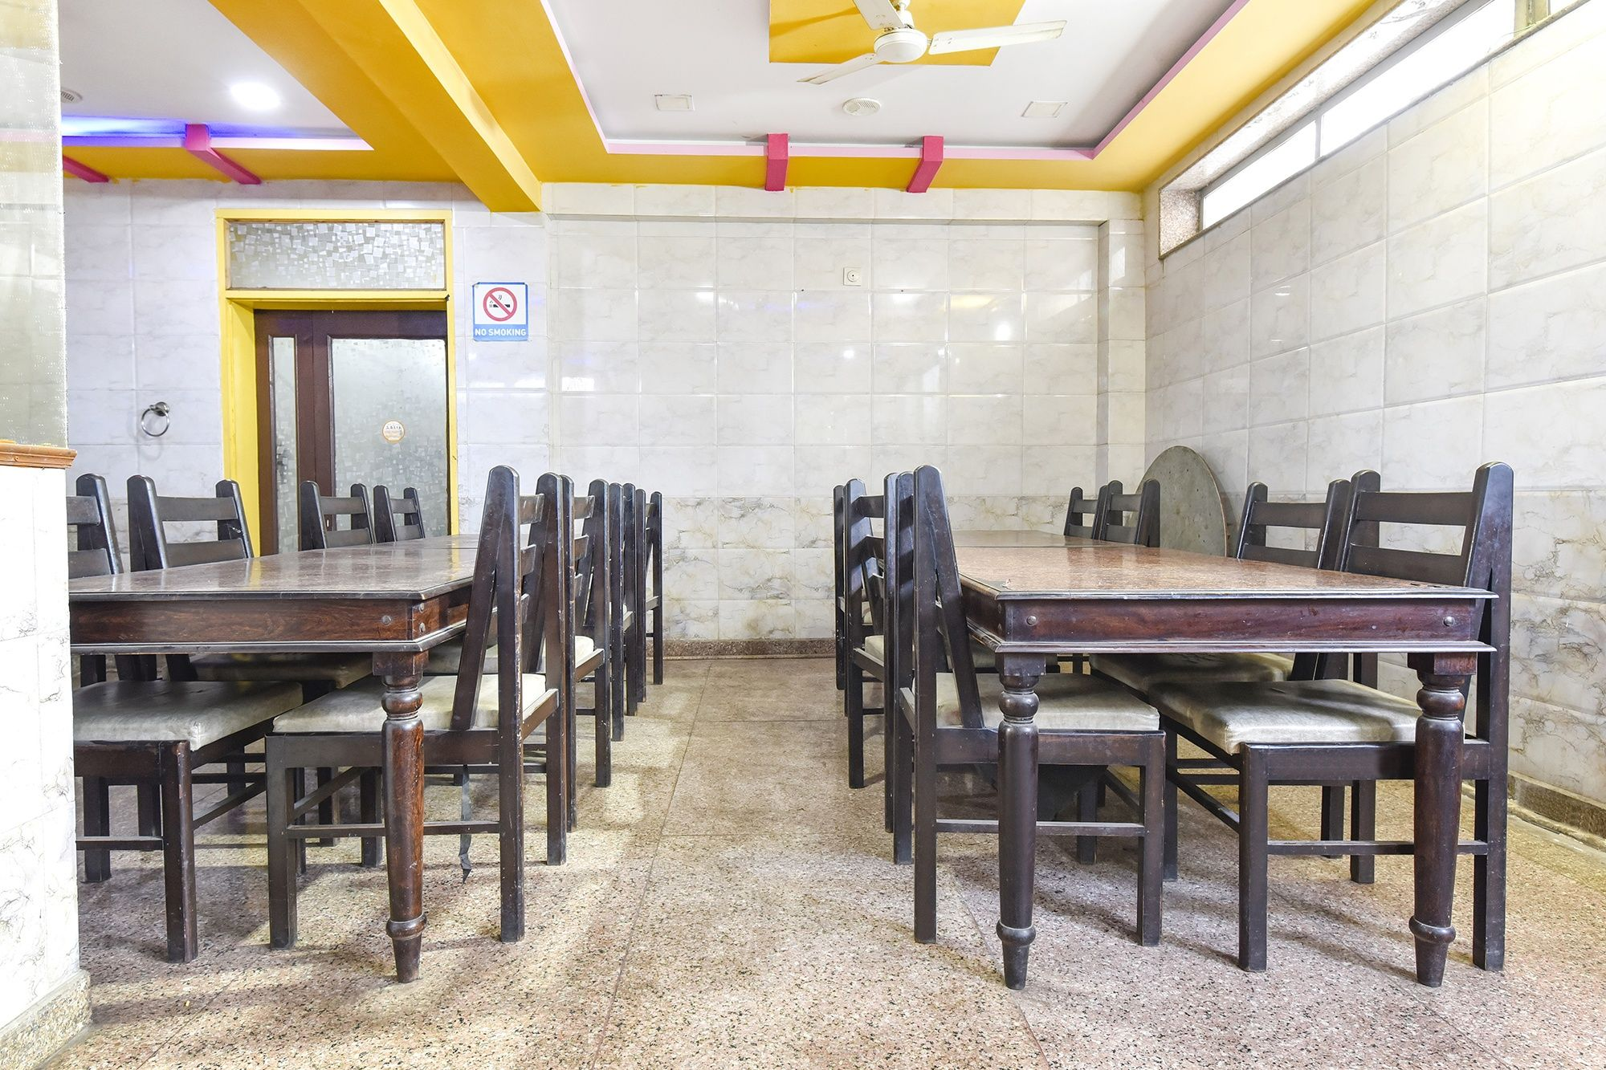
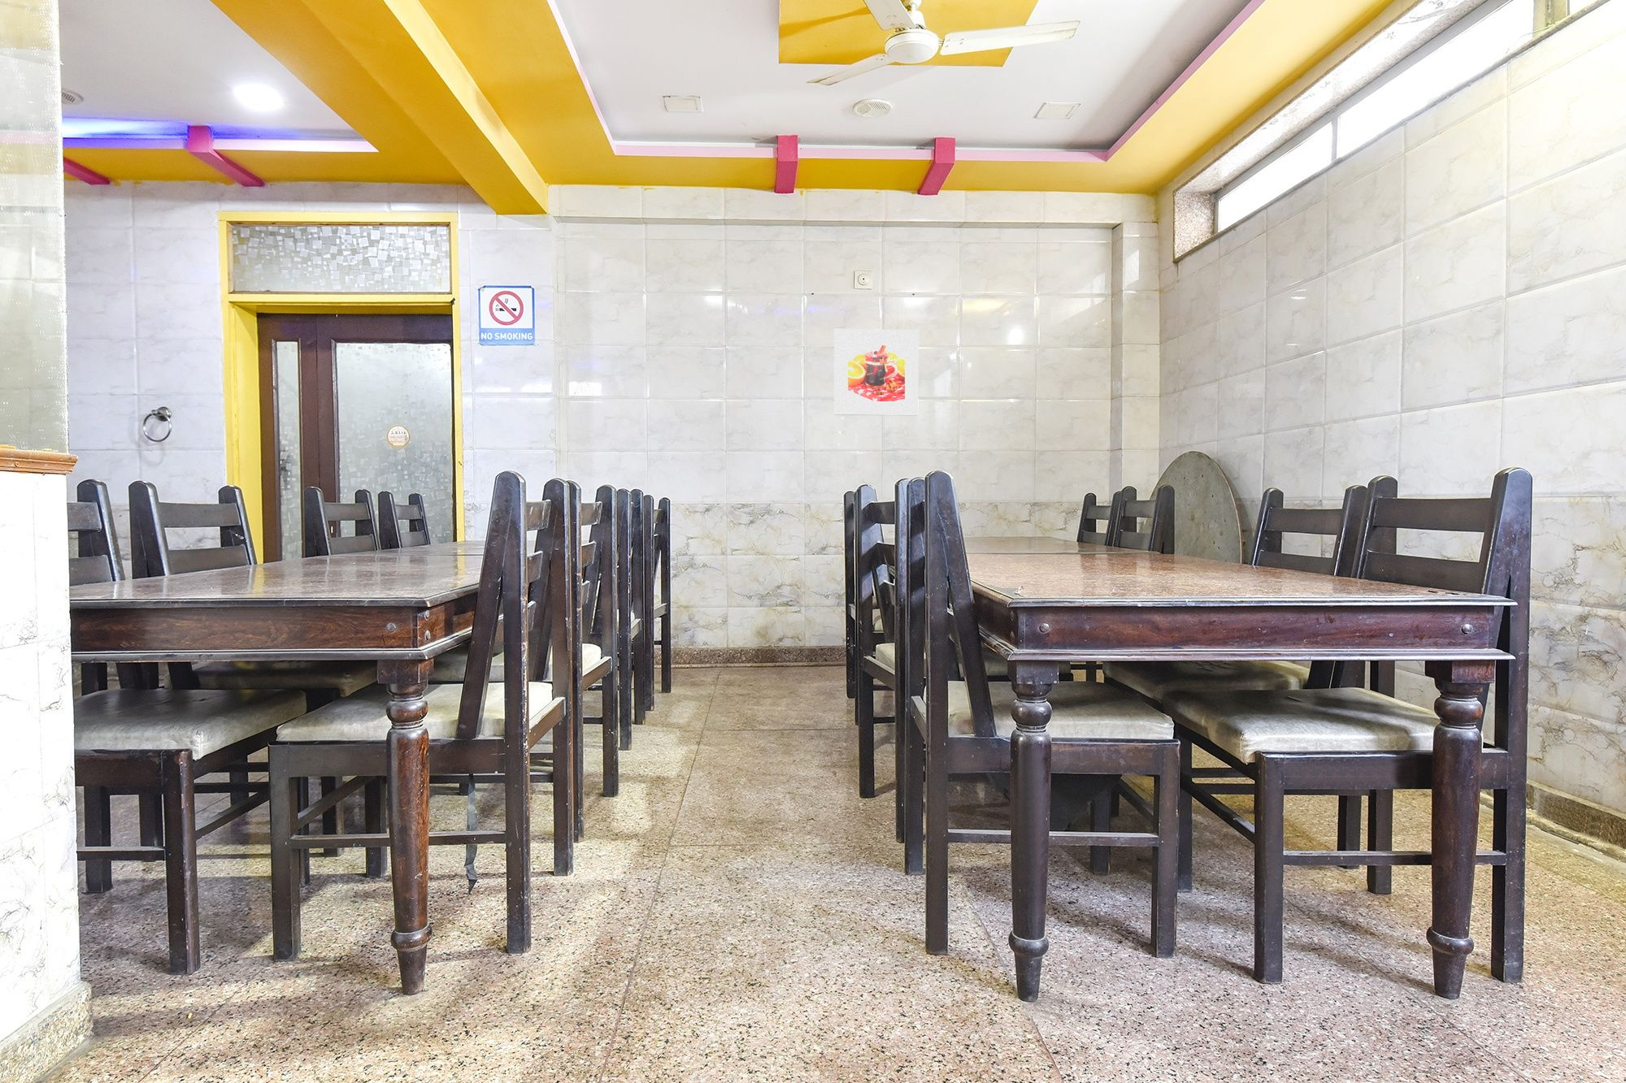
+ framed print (876, 372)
